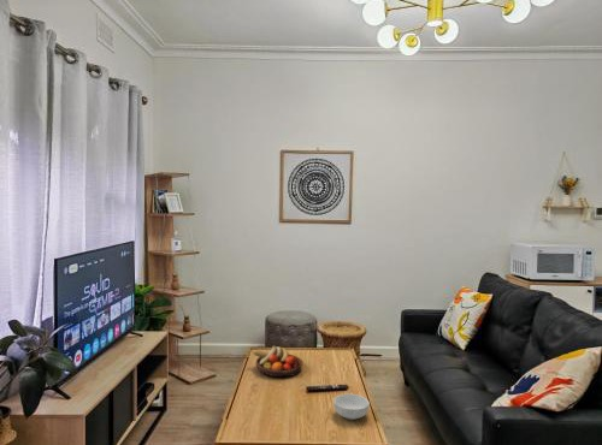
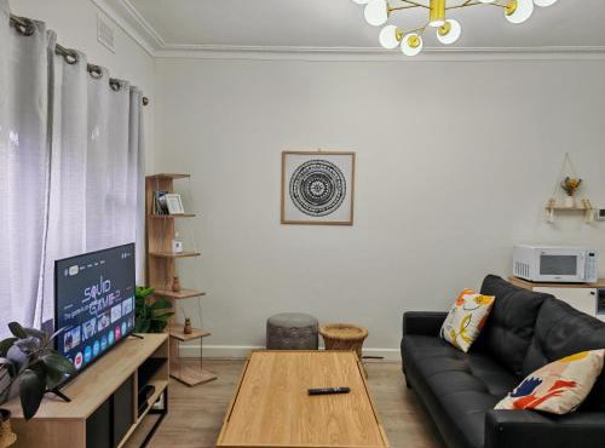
- fruit bowl (278, 360)
- cereal bowl (350, 408)
